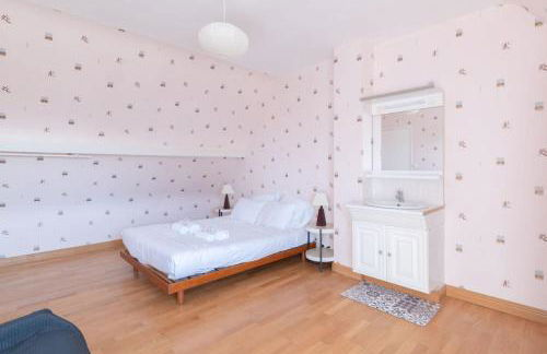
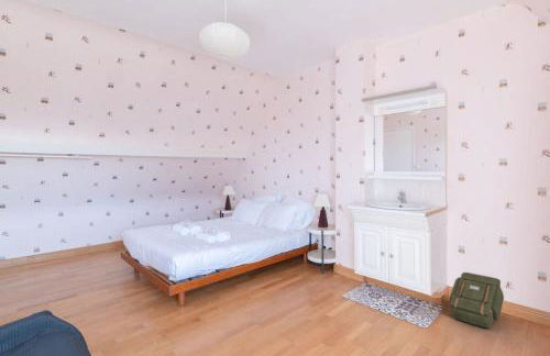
+ backpack (475, 298)
